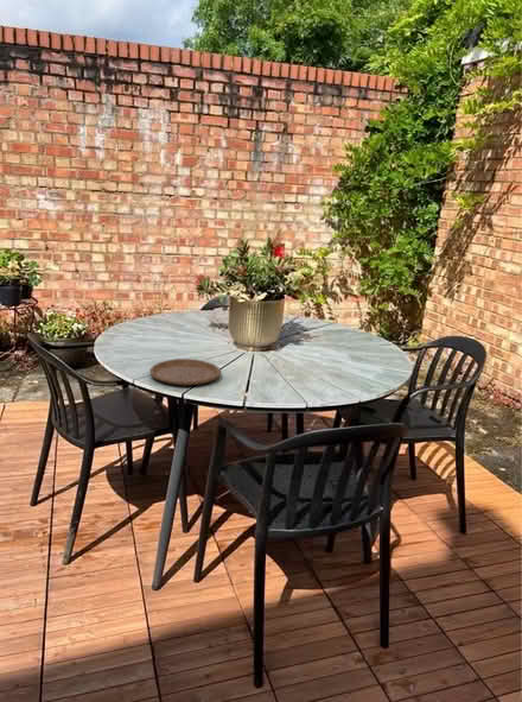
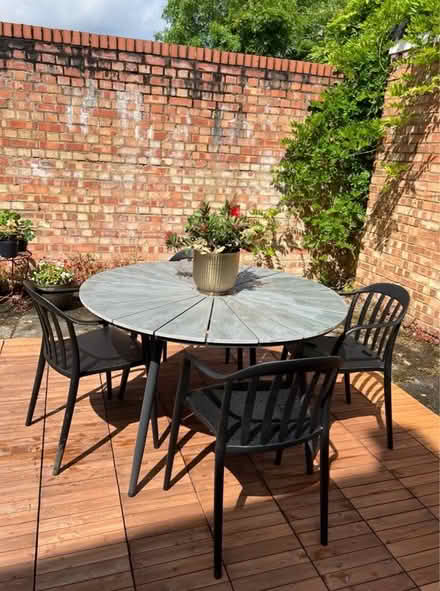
- plate (185, 372)
